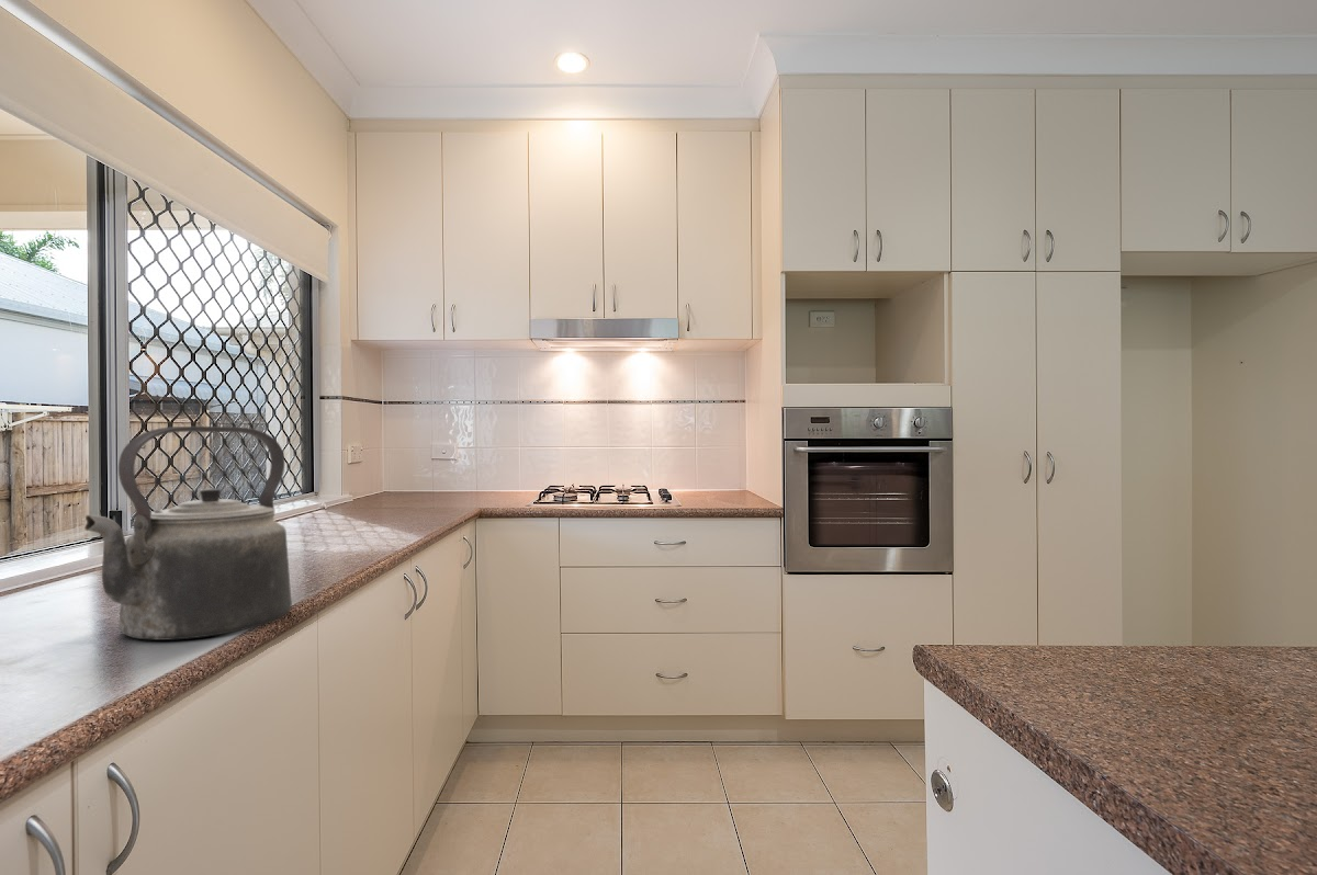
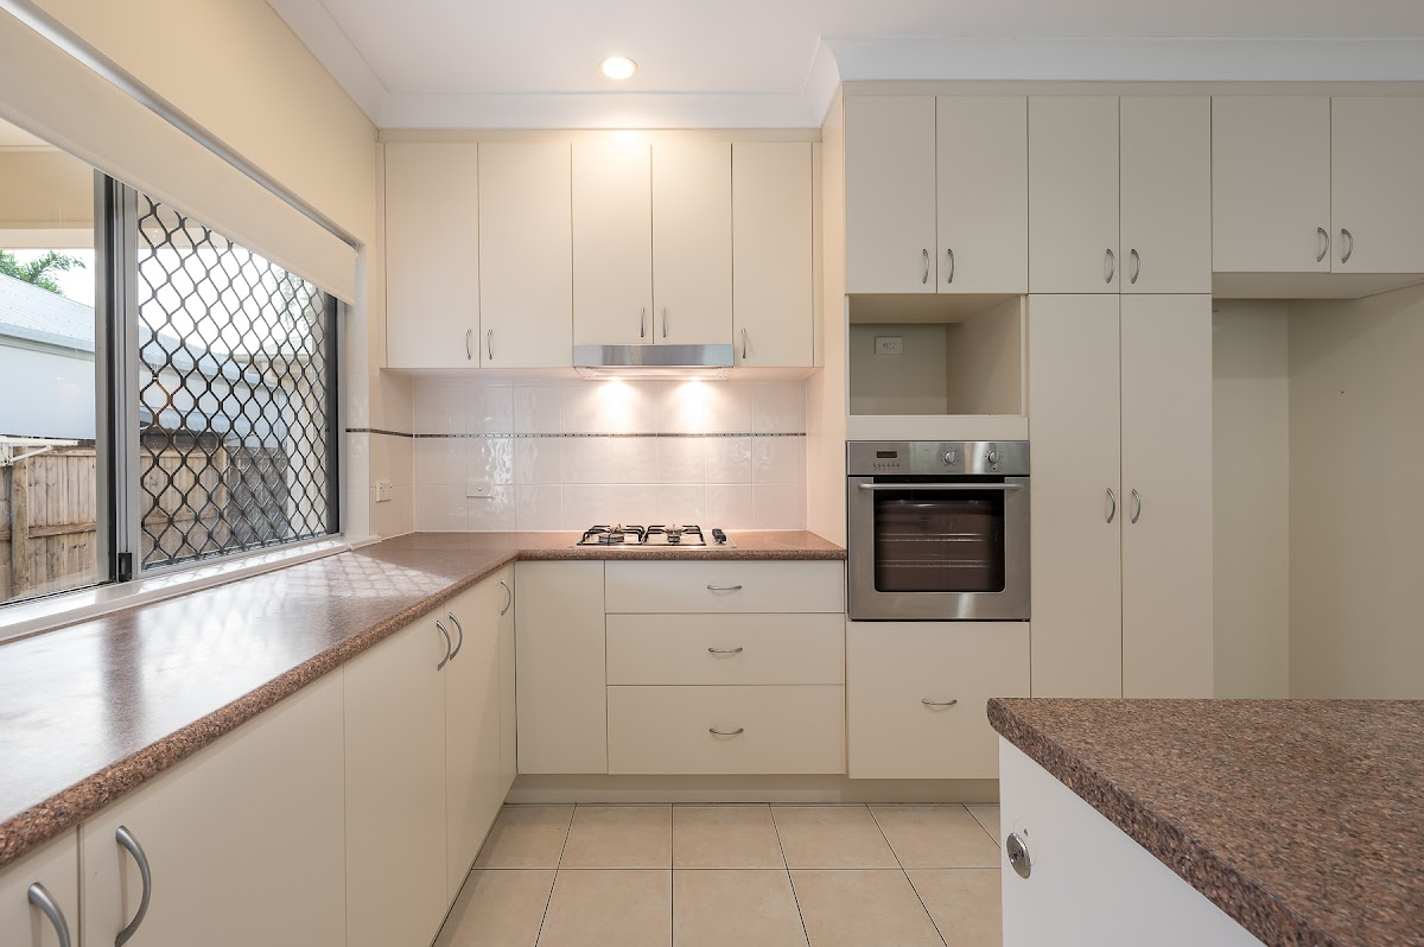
- kettle (195, 525)
